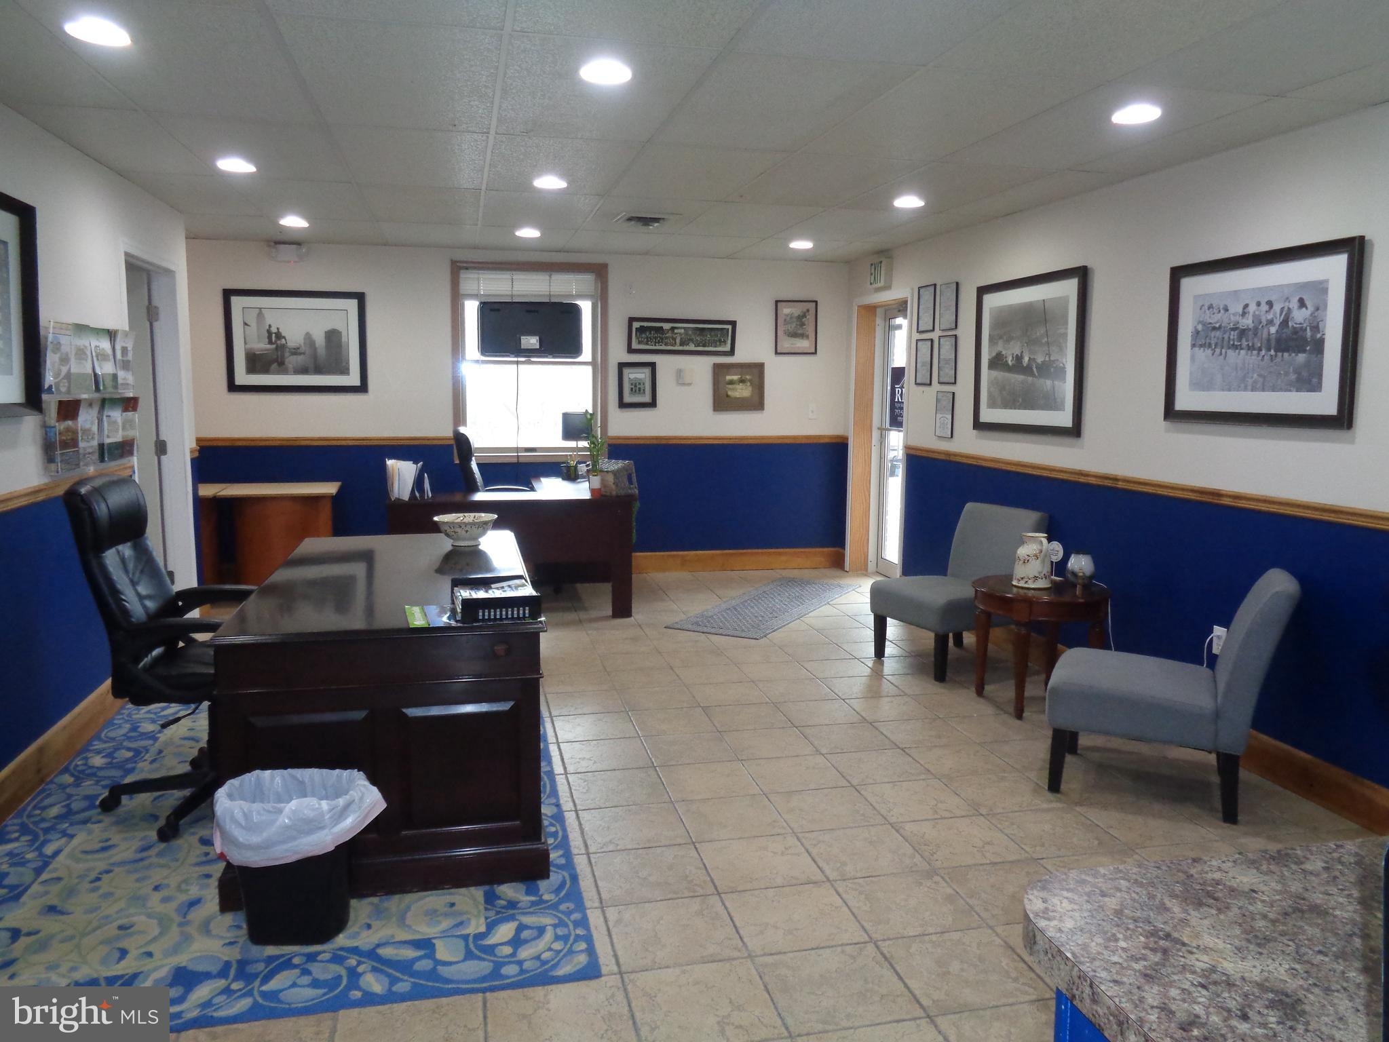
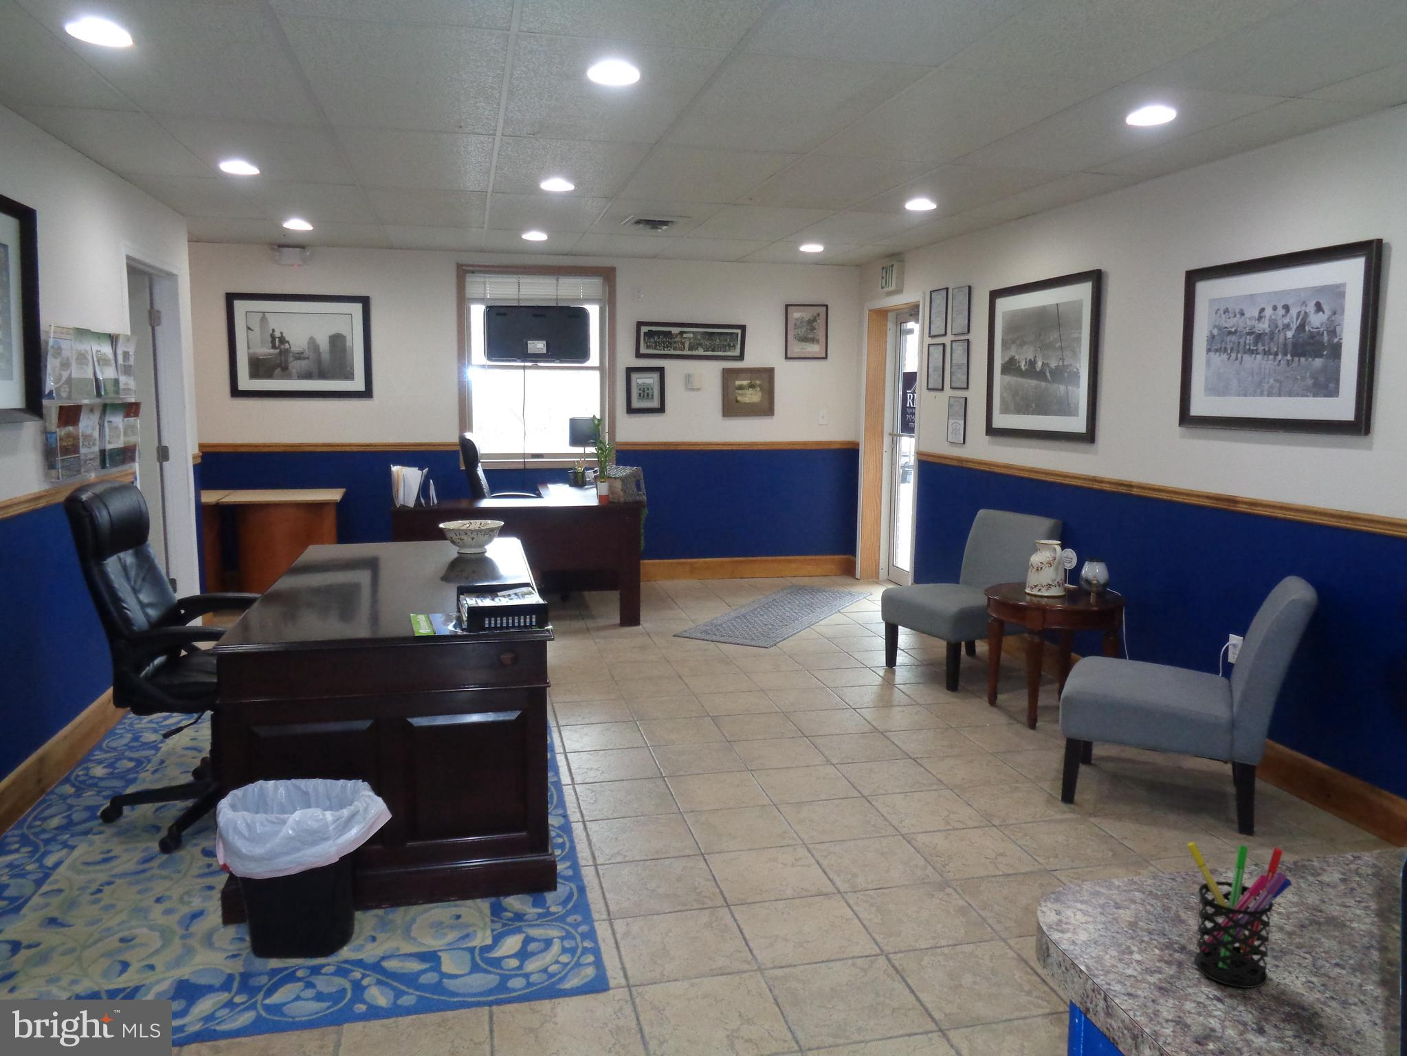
+ pen holder (1240, 903)
